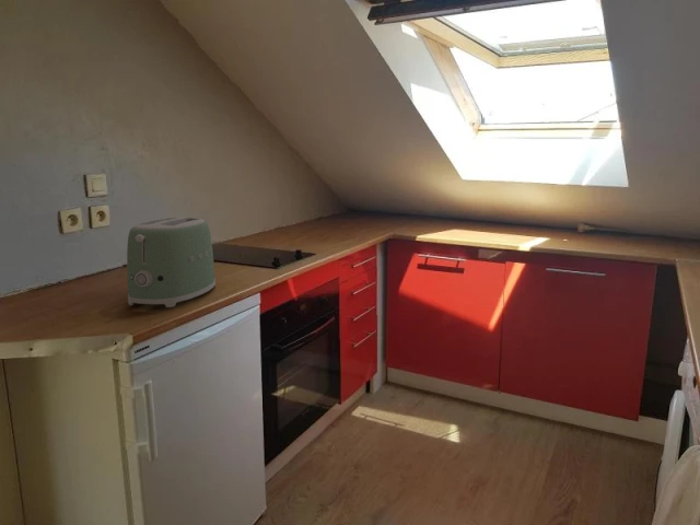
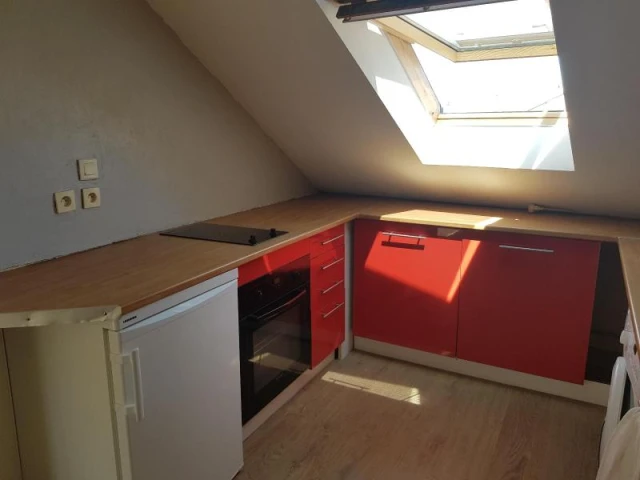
- toaster (172, 257)
